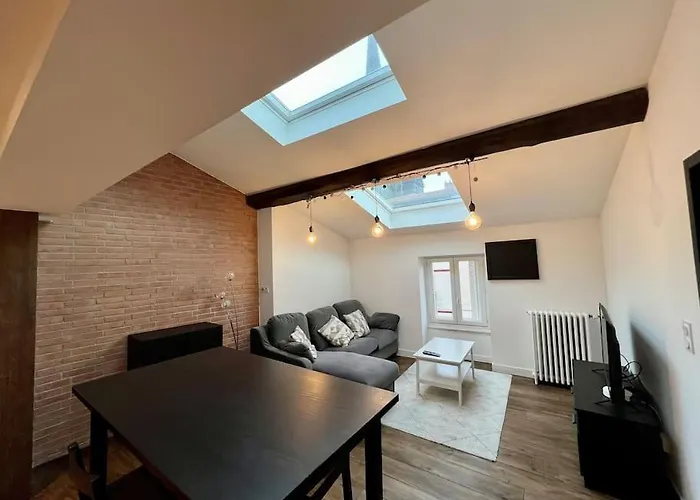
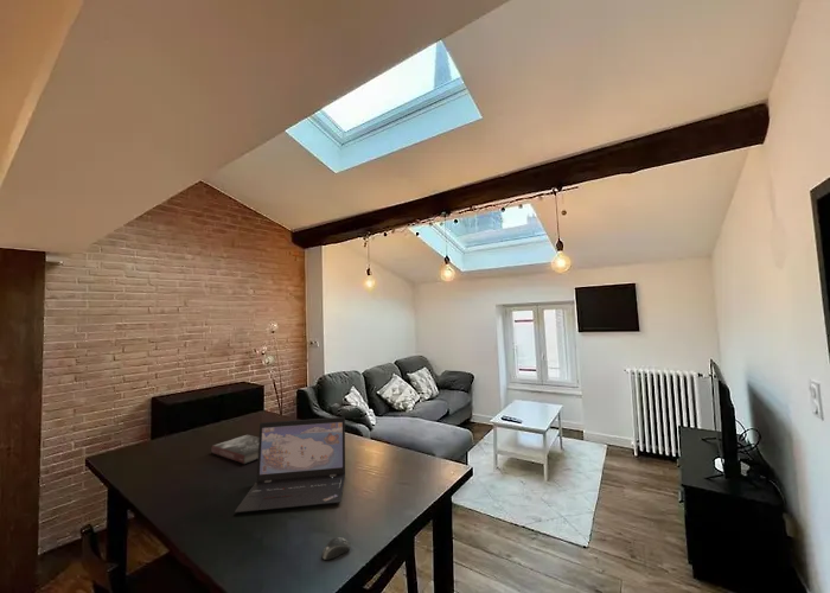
+ computer mouse (336, 546)
+ book (245, 447)
+ laptop (295, 459)
